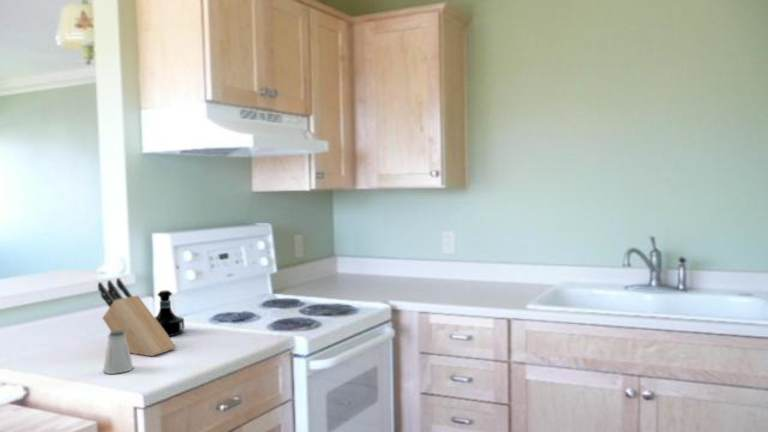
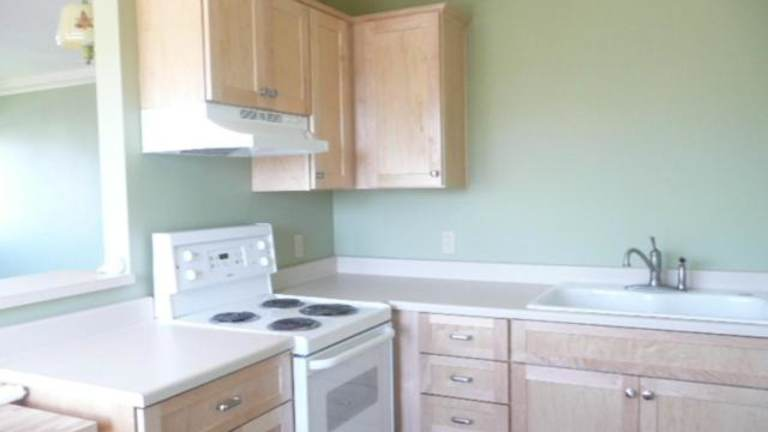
- saltshaker (117, 350)
- tequila bottle (165, 312)
- knife block (134, 315)
